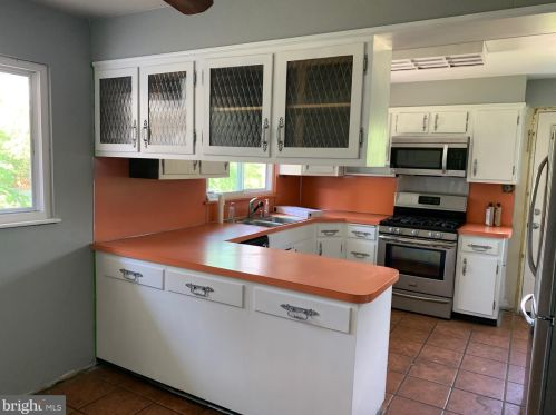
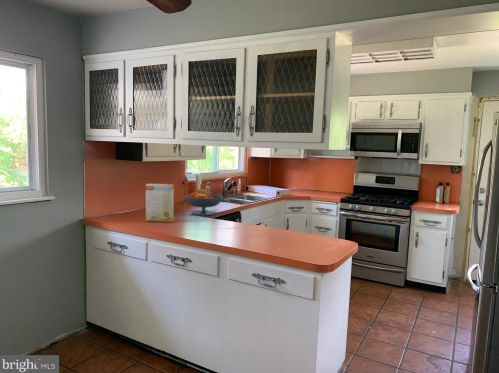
+ fruit bowl (203, 201)
+ cereal box (159, 202)
